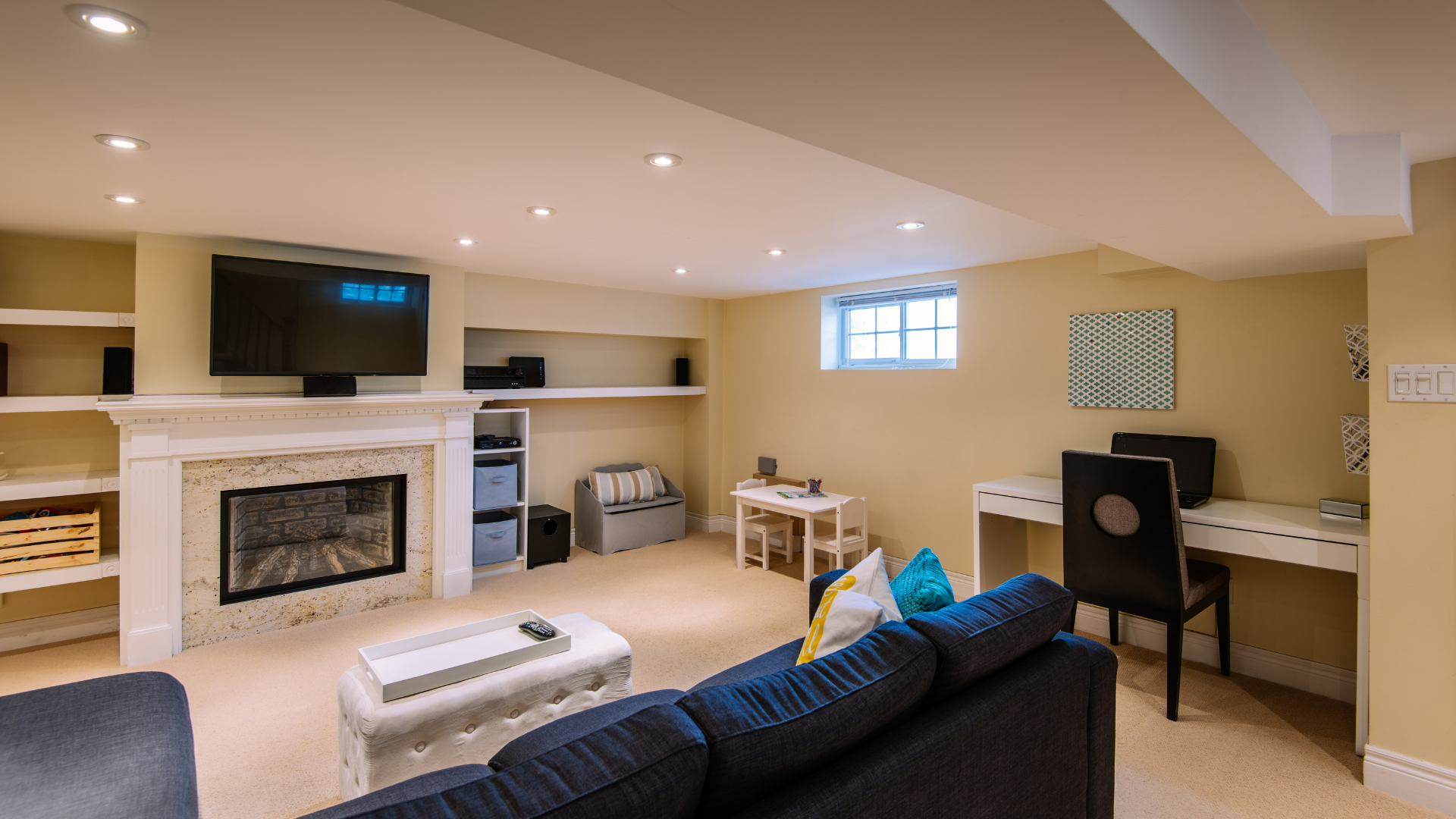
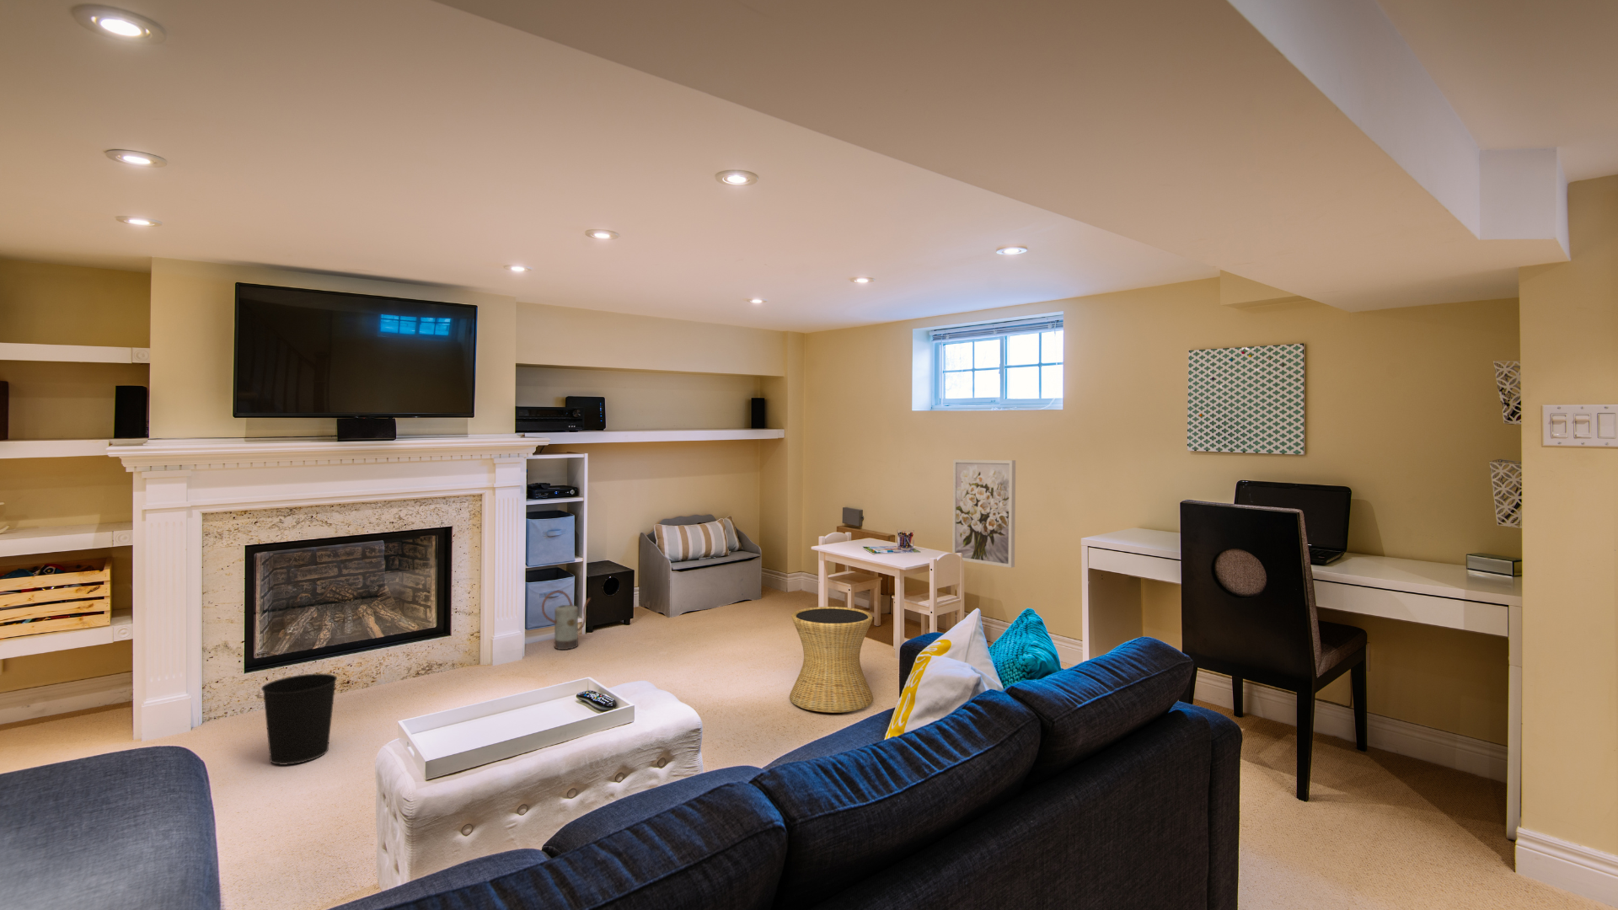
+ watering can (567, 618)
+ side table (831, 657)
+ wall art (982, 511)
+ wastebasket (299, 719)
